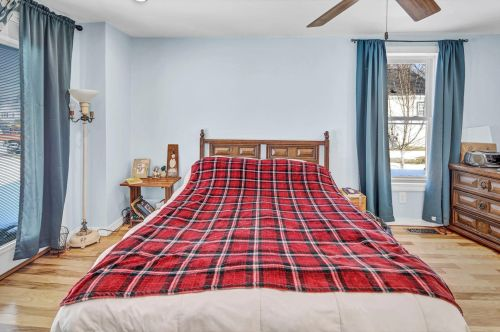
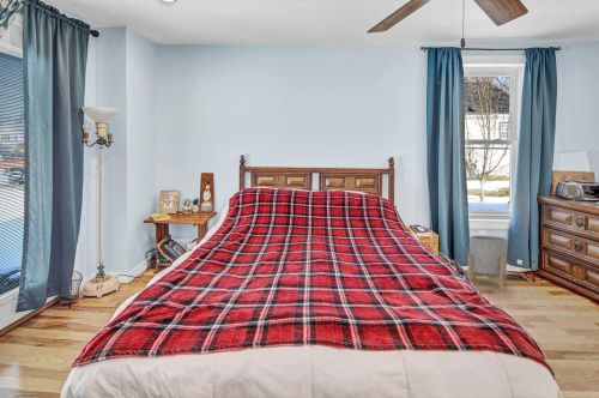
+ planter (486, 260)
